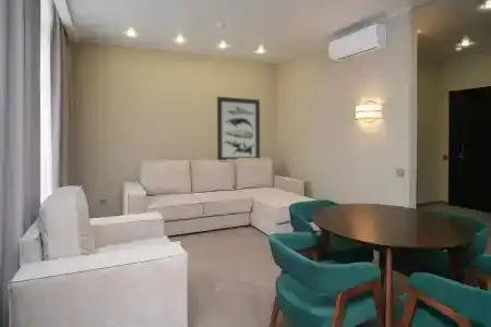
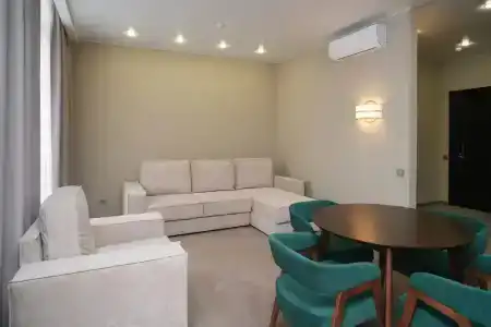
- wall art (239, 130)
